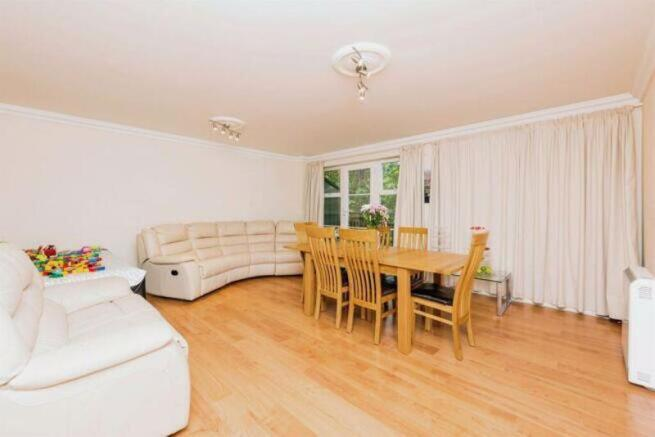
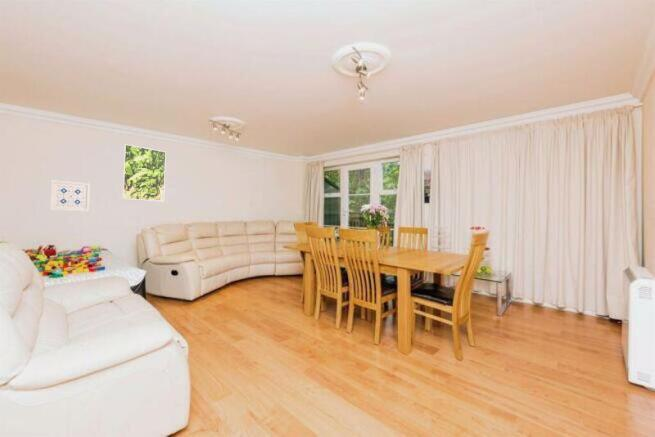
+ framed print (145, 174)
+ wall art (70, 196)
